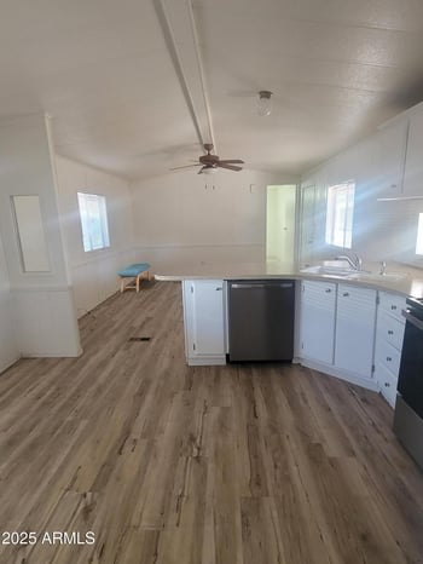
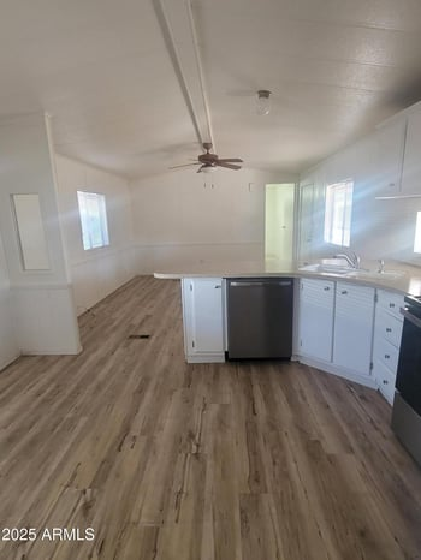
- bench (135, 276)
